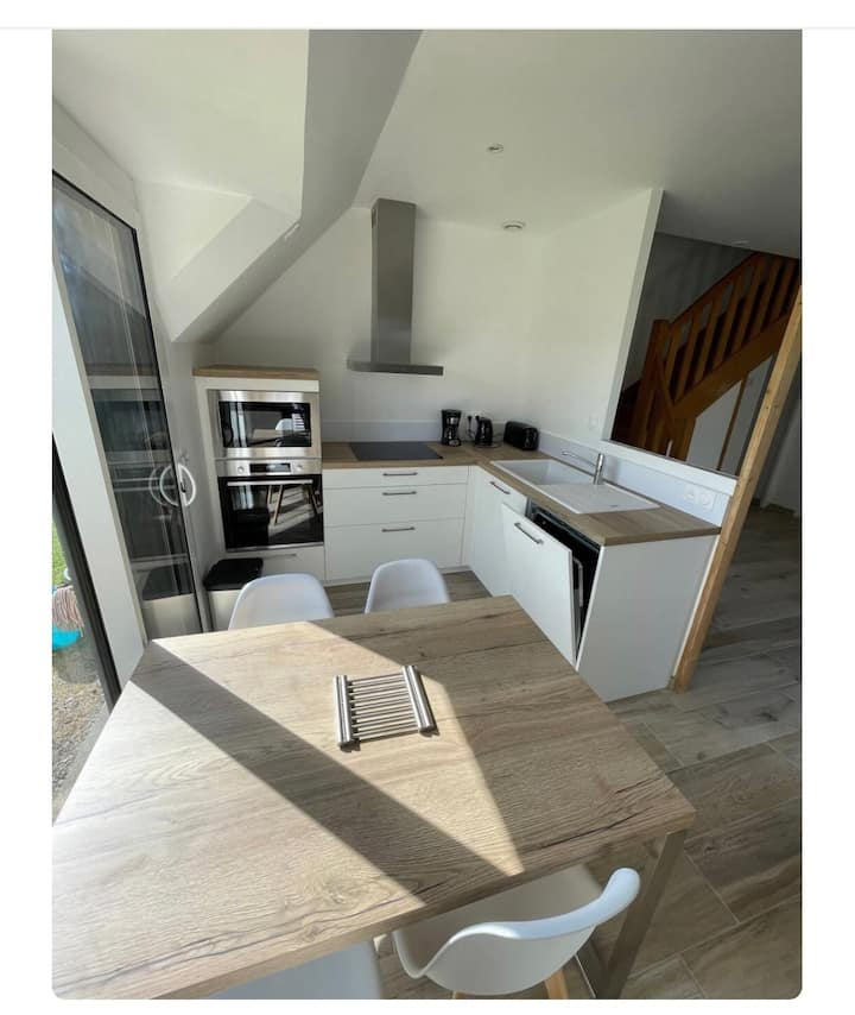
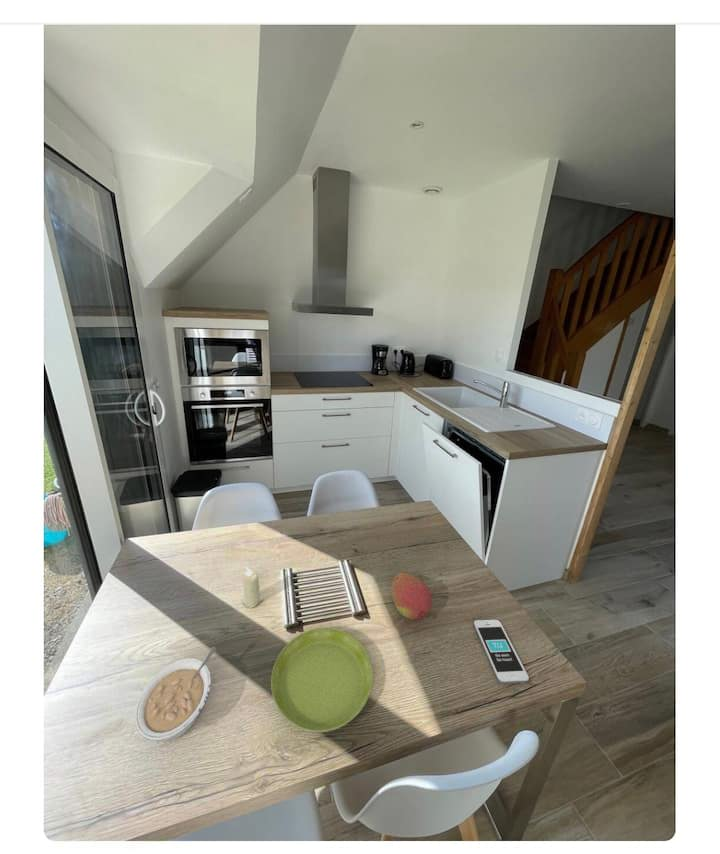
+ smartphone (498, 648)
+ fruit (410, 595)
+ candle (251, 583)
+ legume (177, 698)
+ saucer (322, 677)
